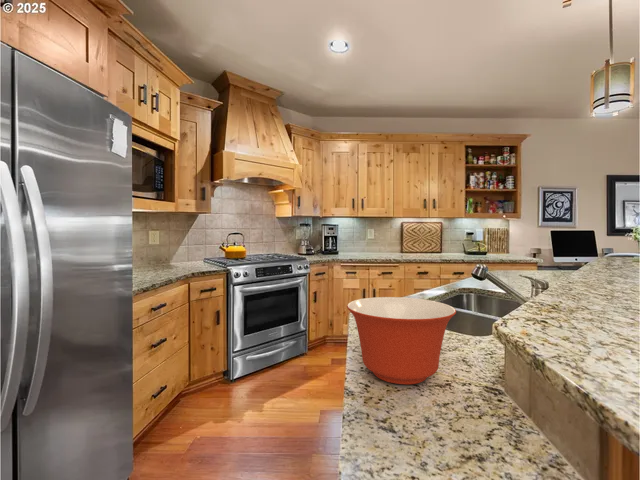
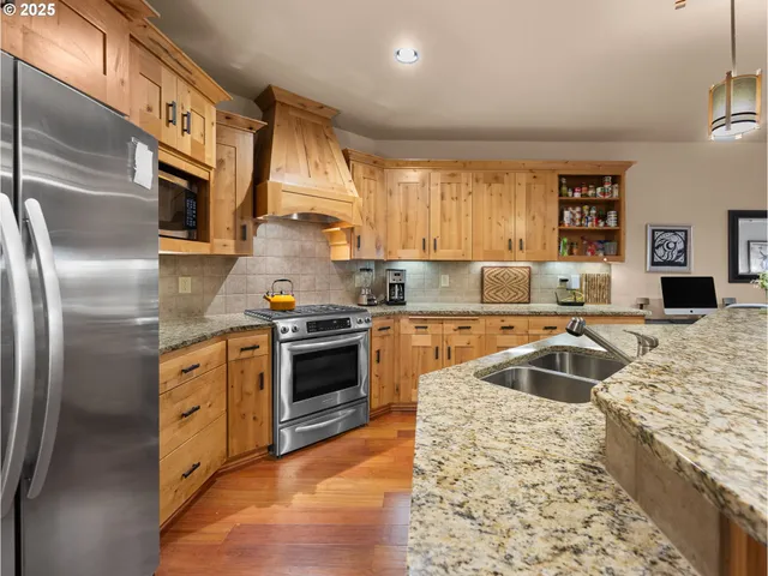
- mixing bowl (399, 339)
